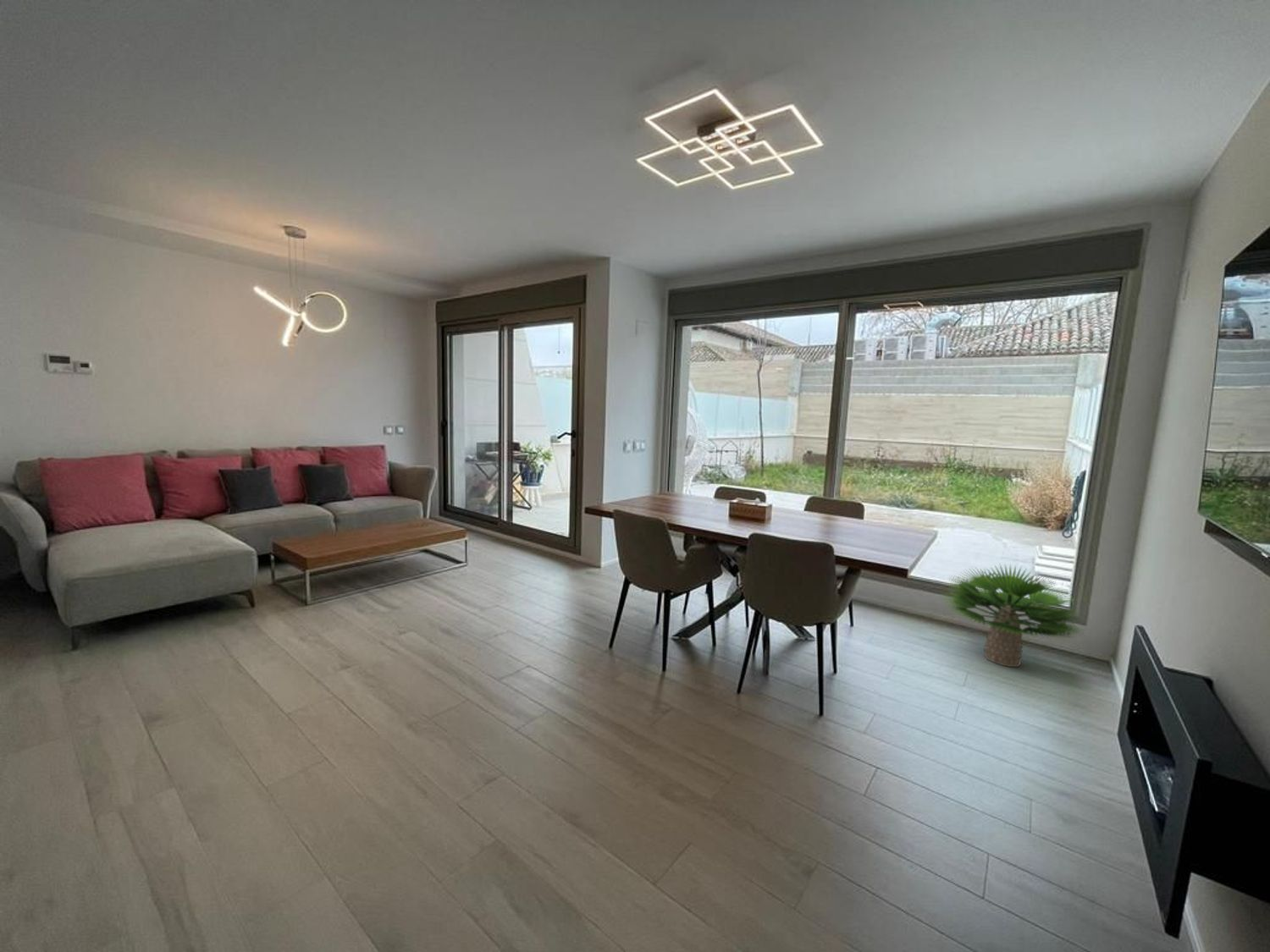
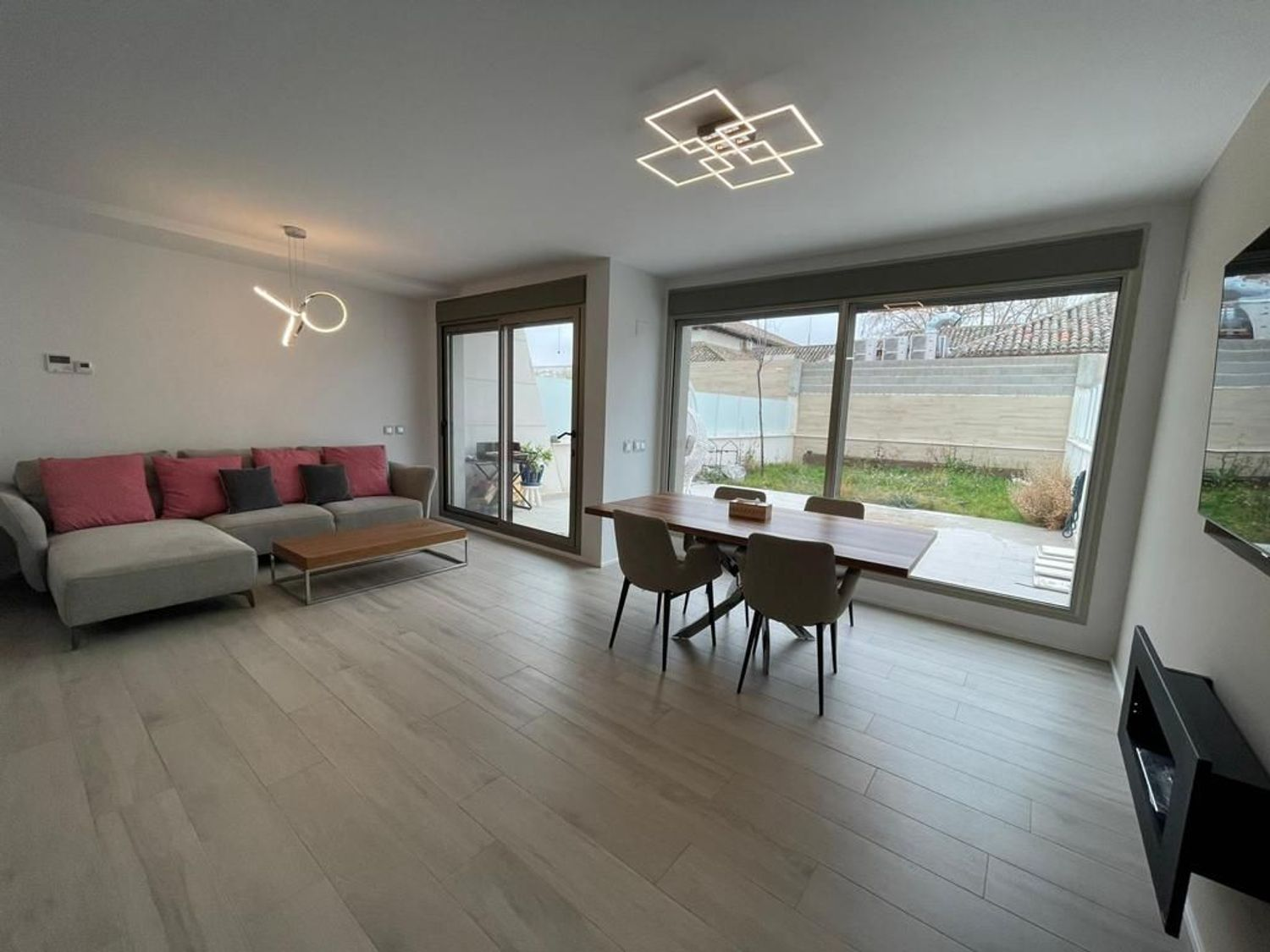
- potted plant (1008, 612)
